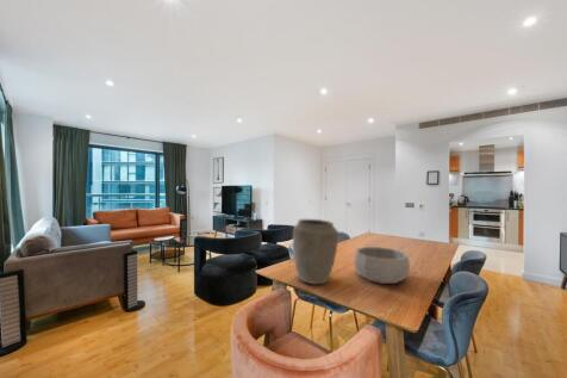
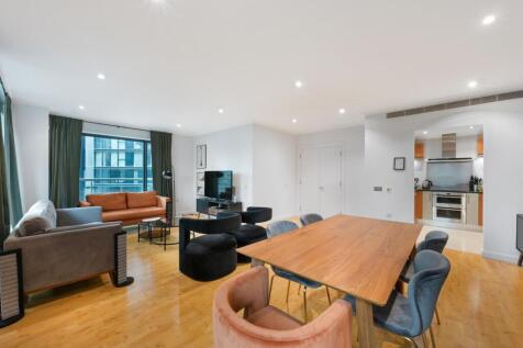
- decorative bowl (380, 264)
- vase (314, 249)
